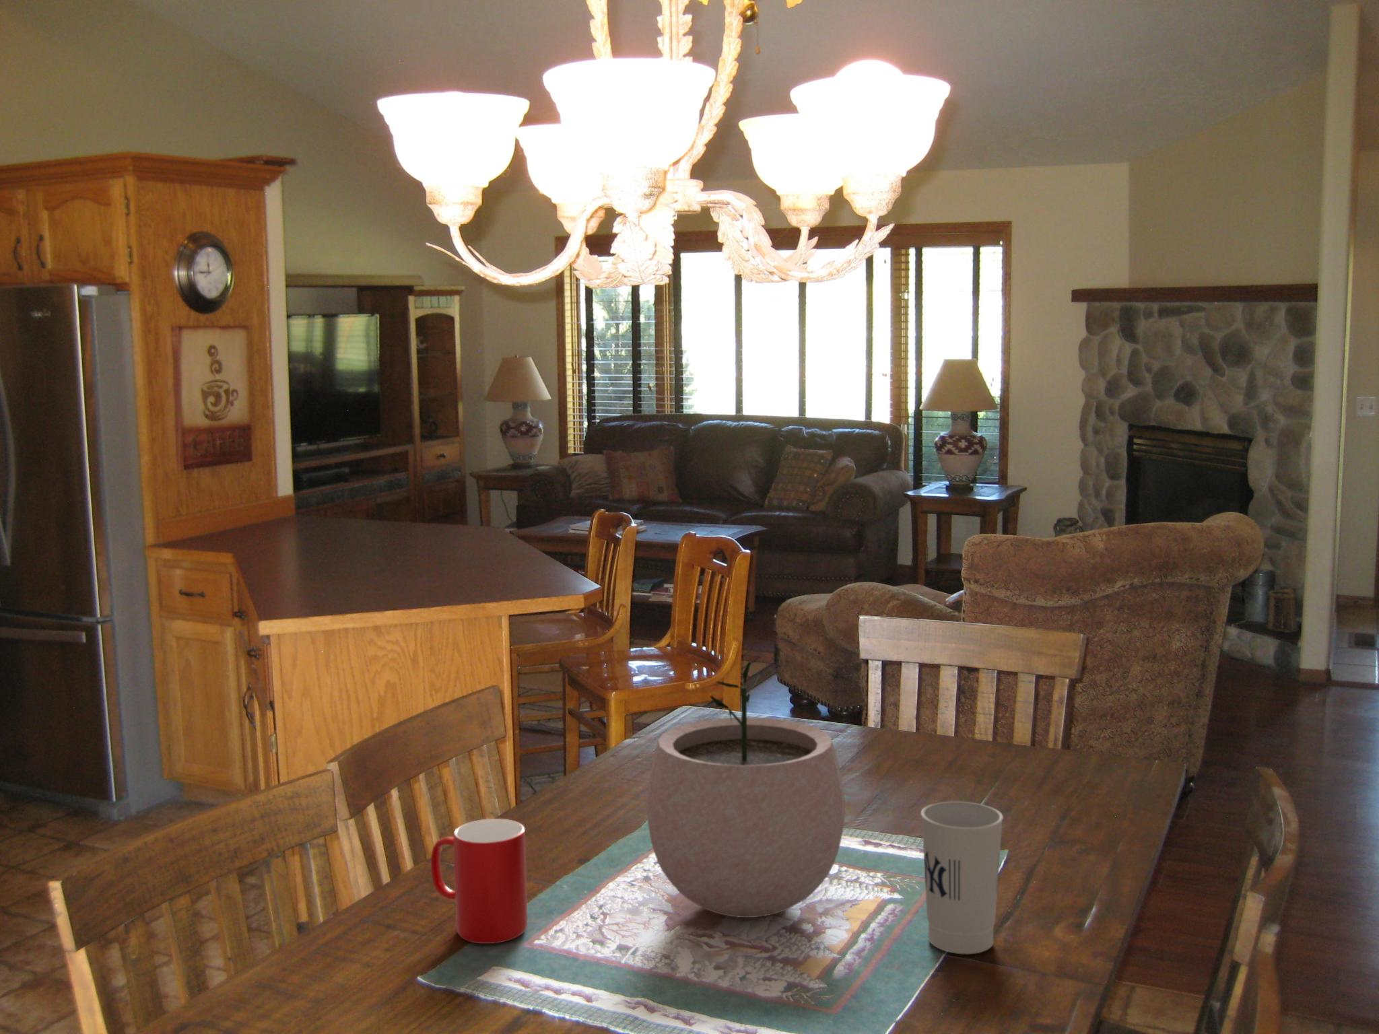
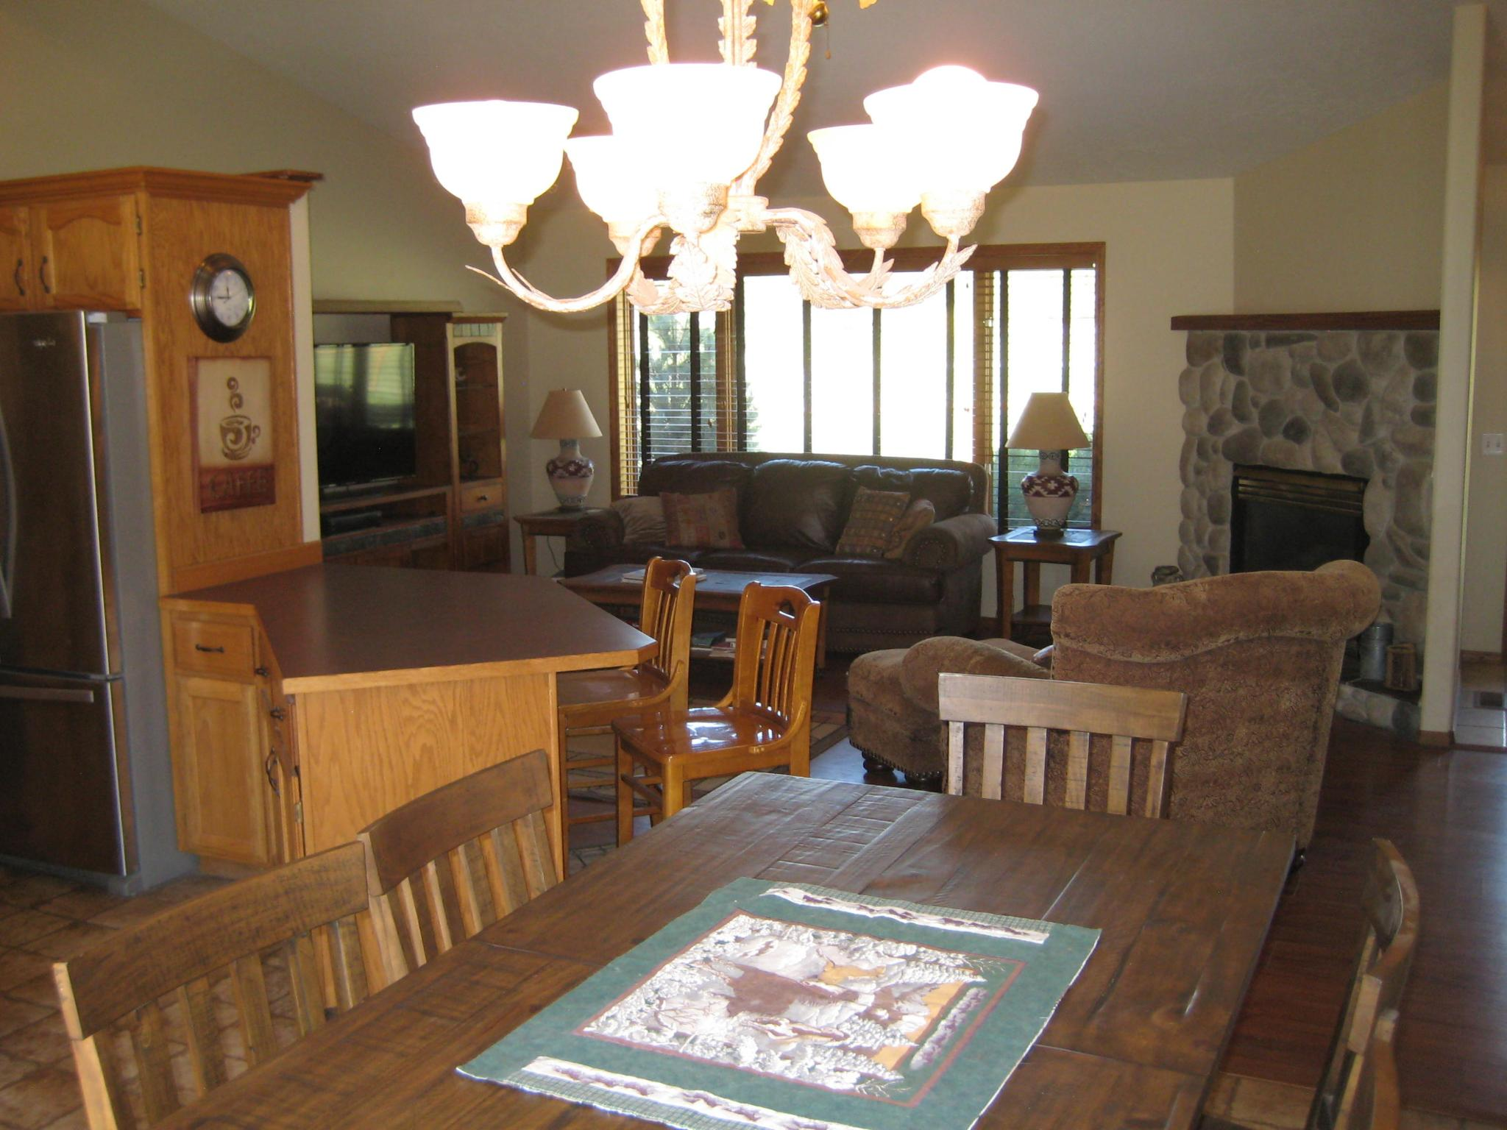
- cup (961, 878)
- plant pot (745, 786)
- cup (480, 877)
